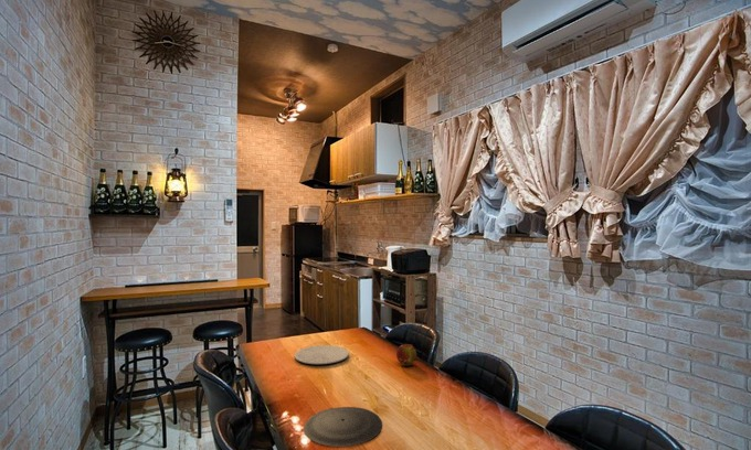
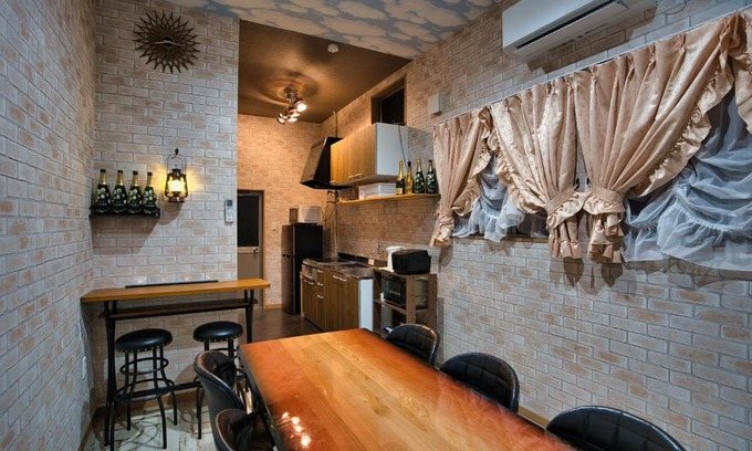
- plate (321, 354)
- plate (342, 421)
- fruit (408, 355)
